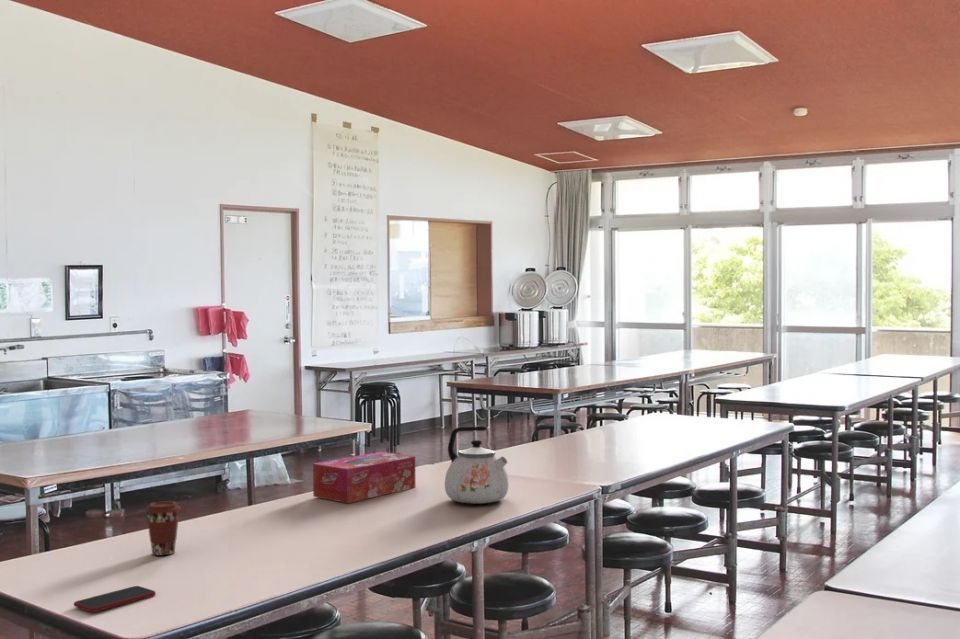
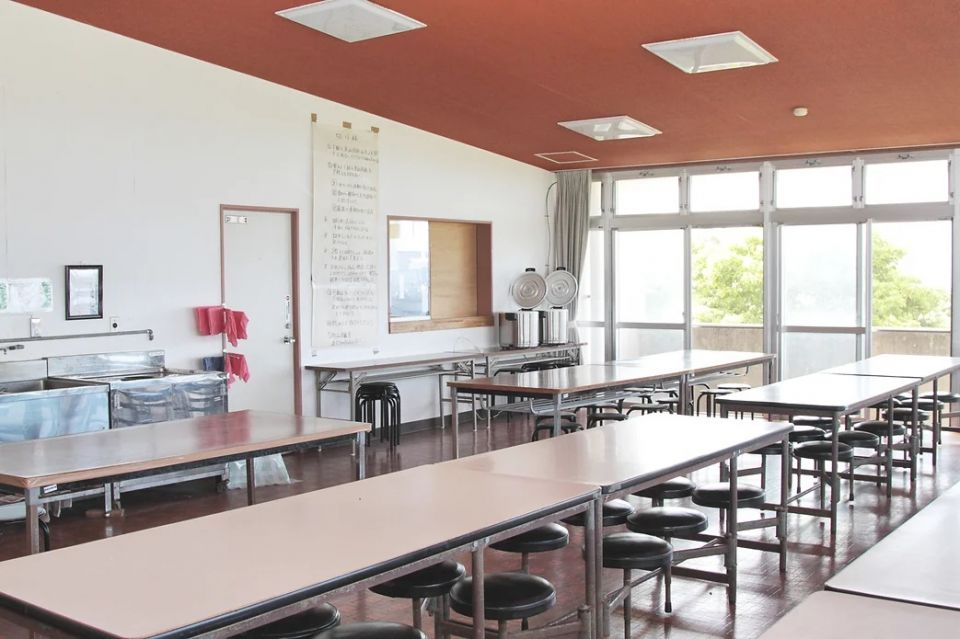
- smartphone (115, 598)
- kettle (477, 463)
- coffee cup (163, 528)
- tissue box (365, 475)
